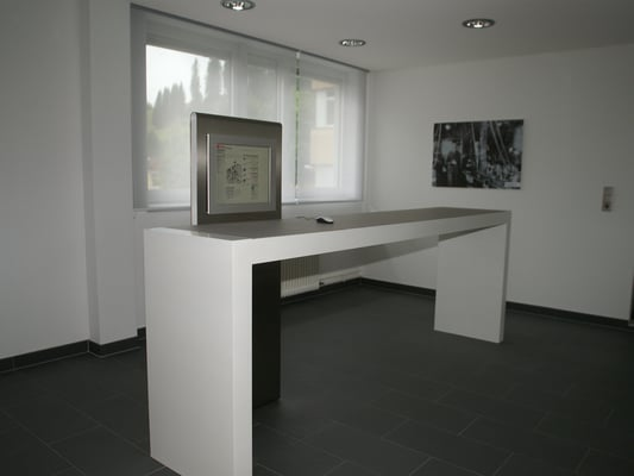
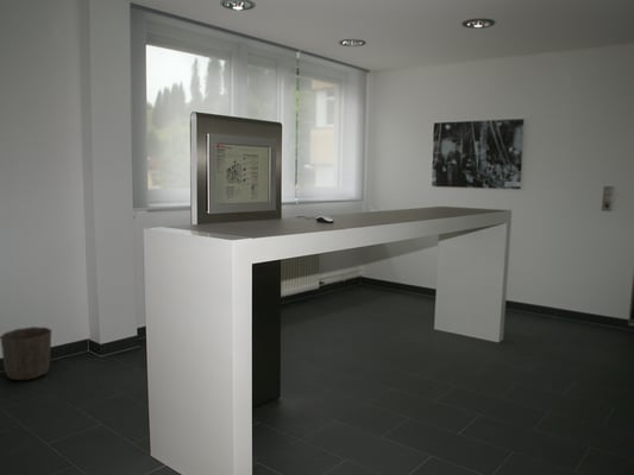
+ waste basket (27, 353)
